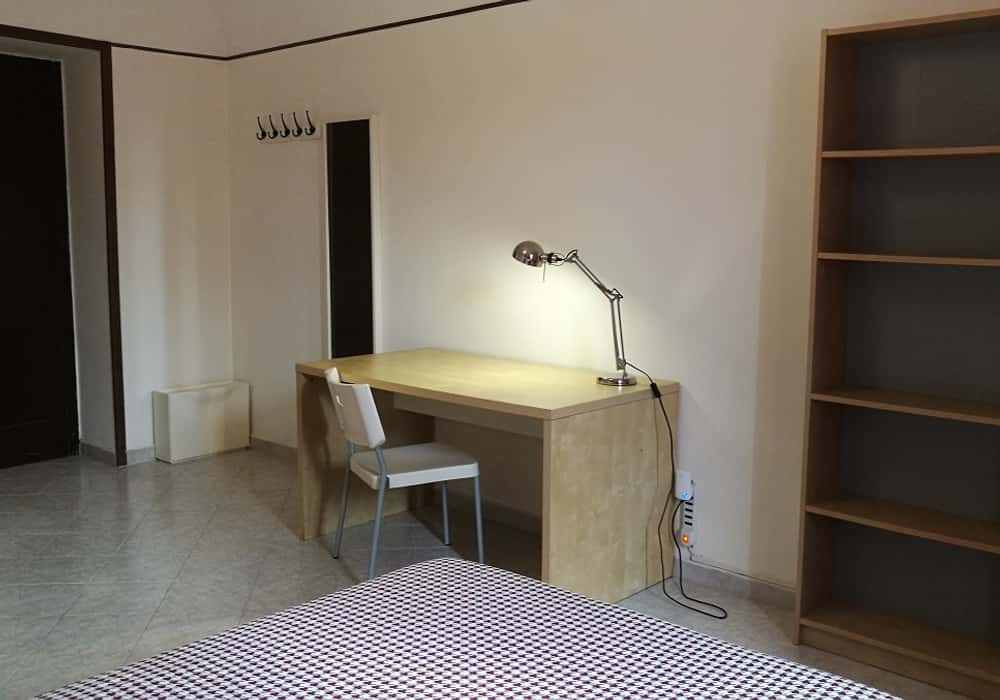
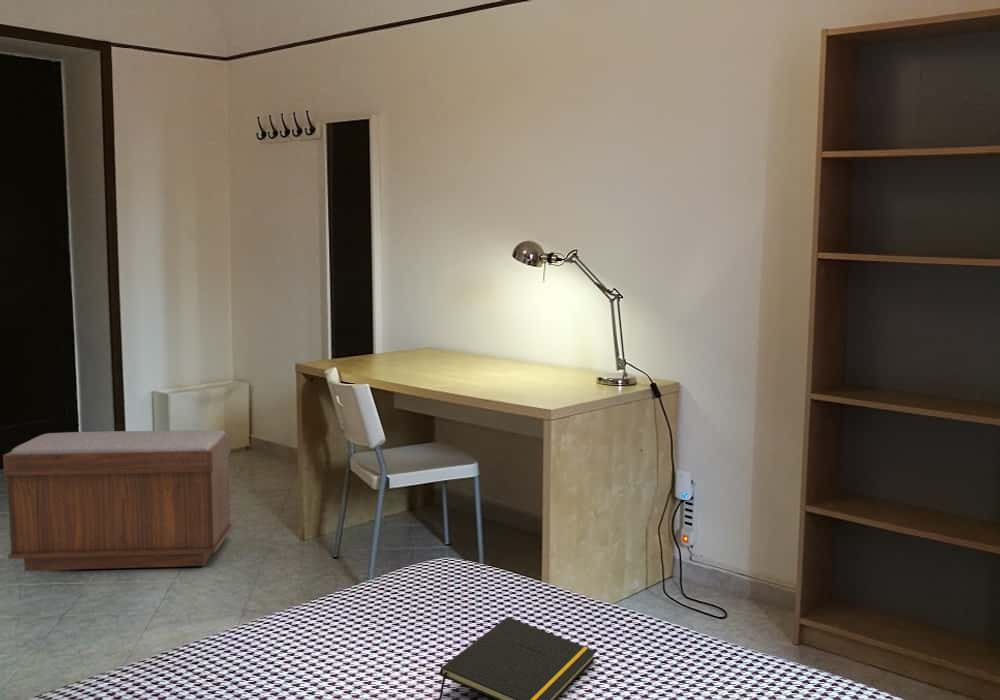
+ notepad (521, 662)
+ bench (125, 496)
